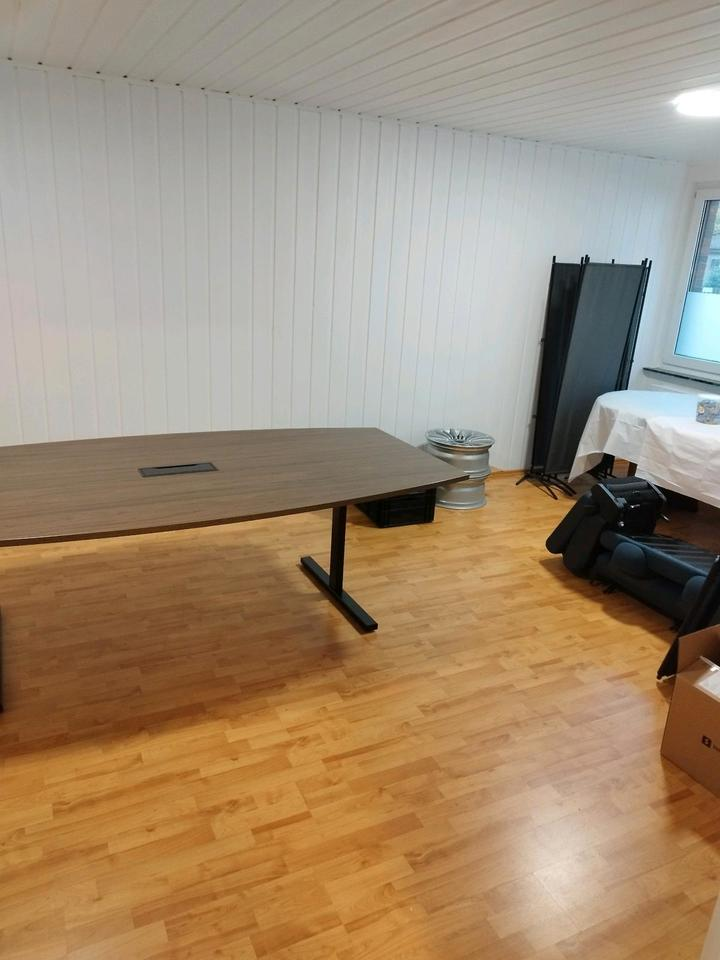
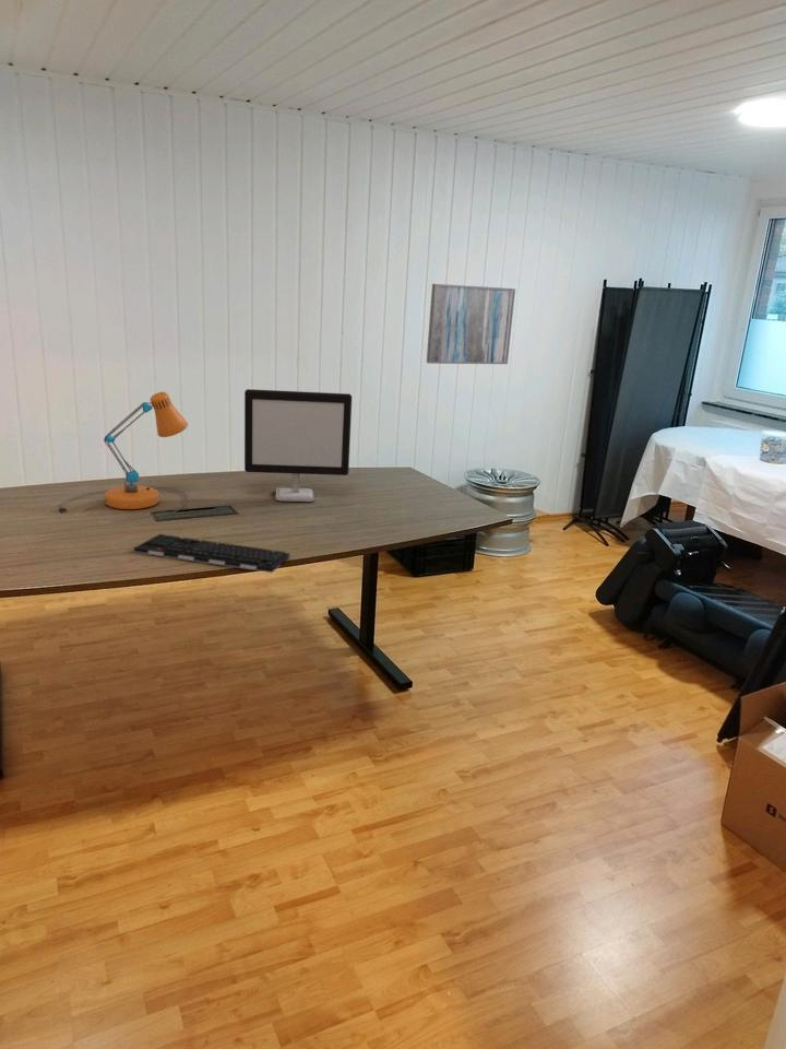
+ desk lamp (121, 455)
+ wall art (471, 325)
+ computer monitor (297, 445)
+ keyboard (212, 551)
